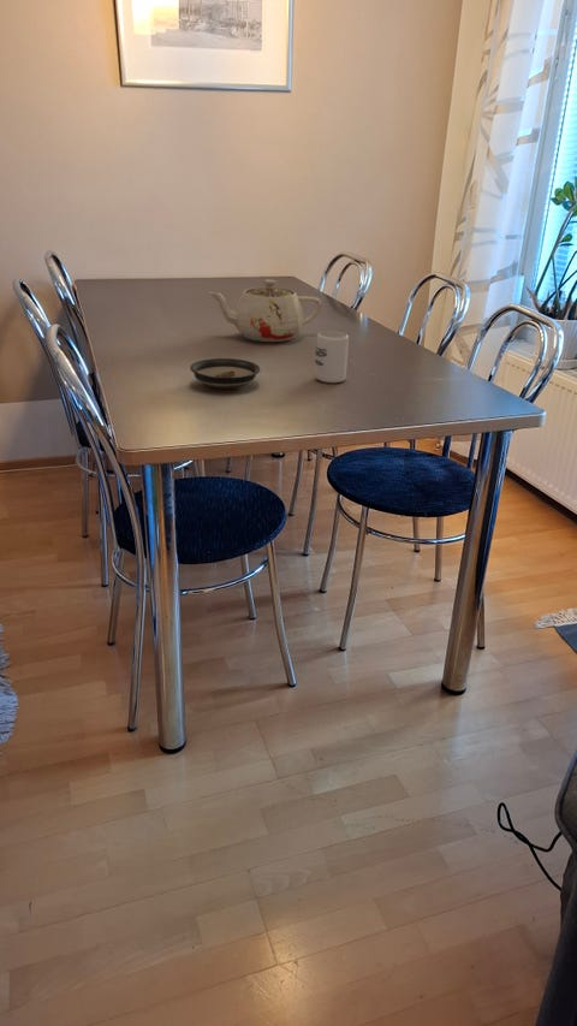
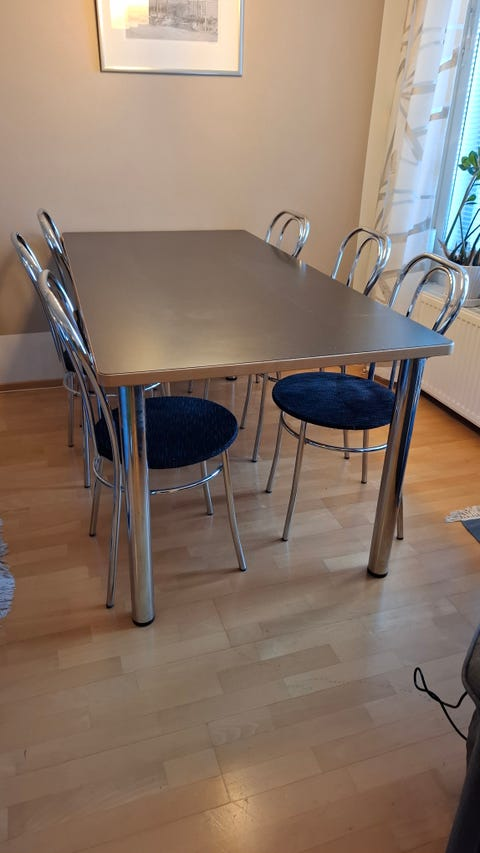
- cup (331, 356)
- saucer (225, 375)
- teapot (264, 308)
